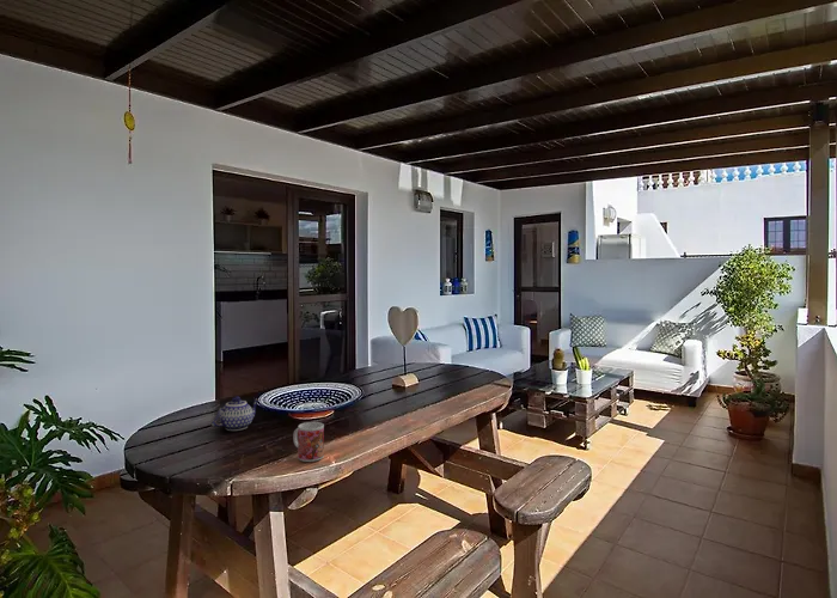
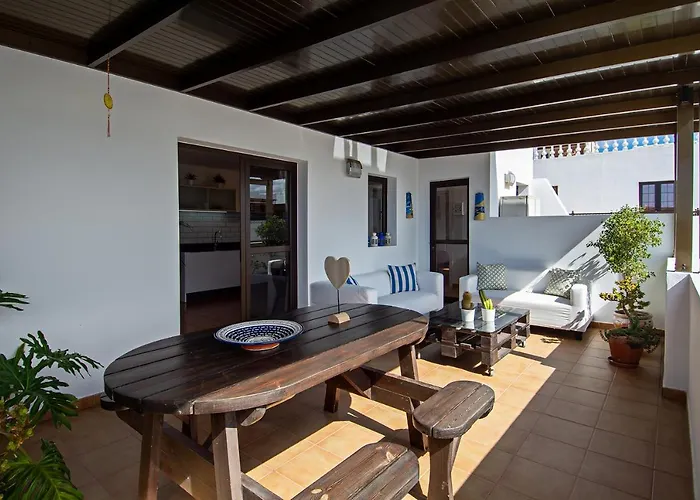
- teapot (237, 411)
- mug (307, 439)
